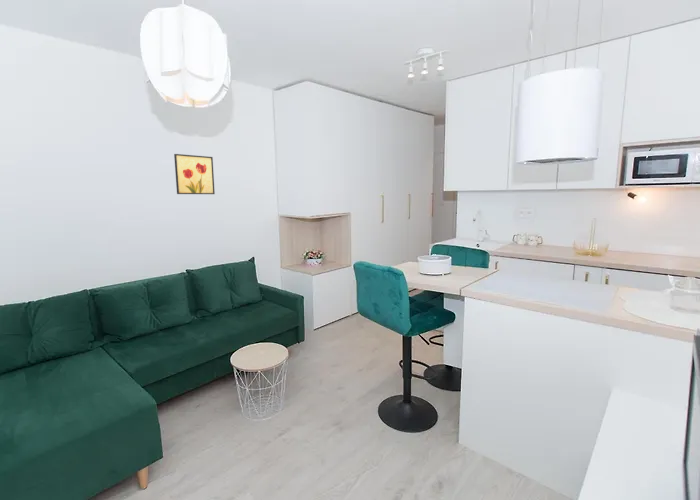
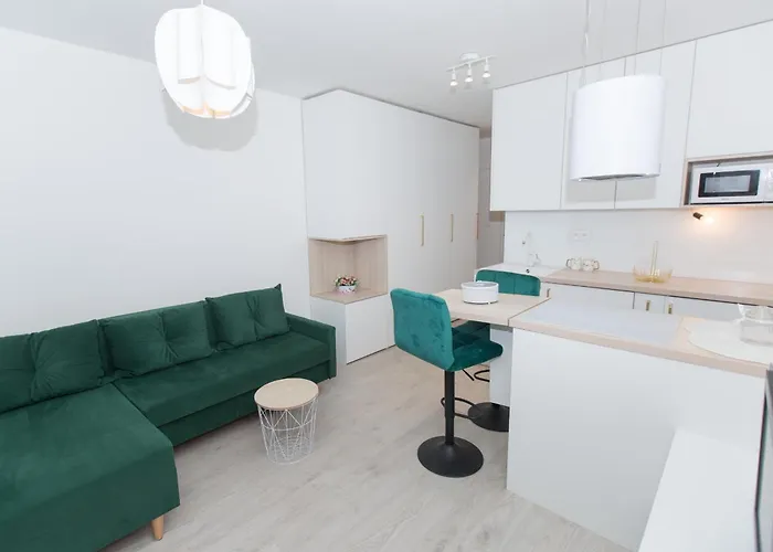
- wall art (194, 175)
